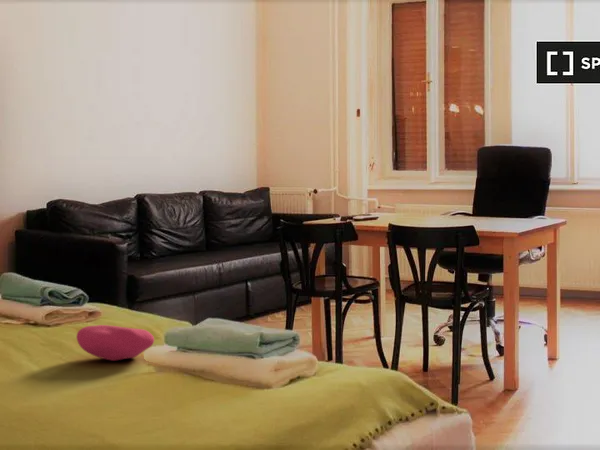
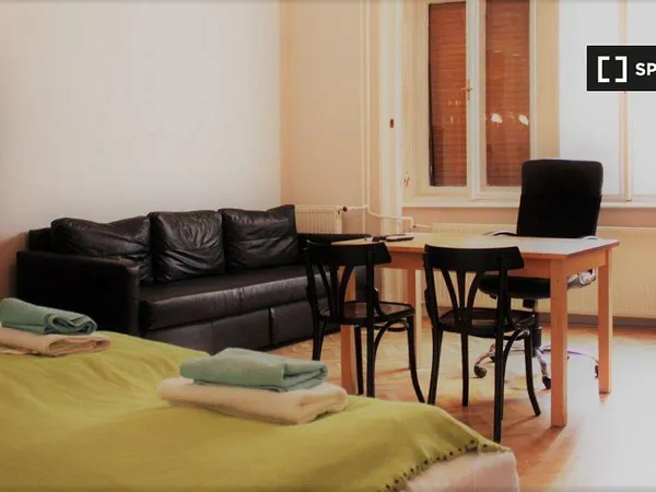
- cushion (112, 342)
